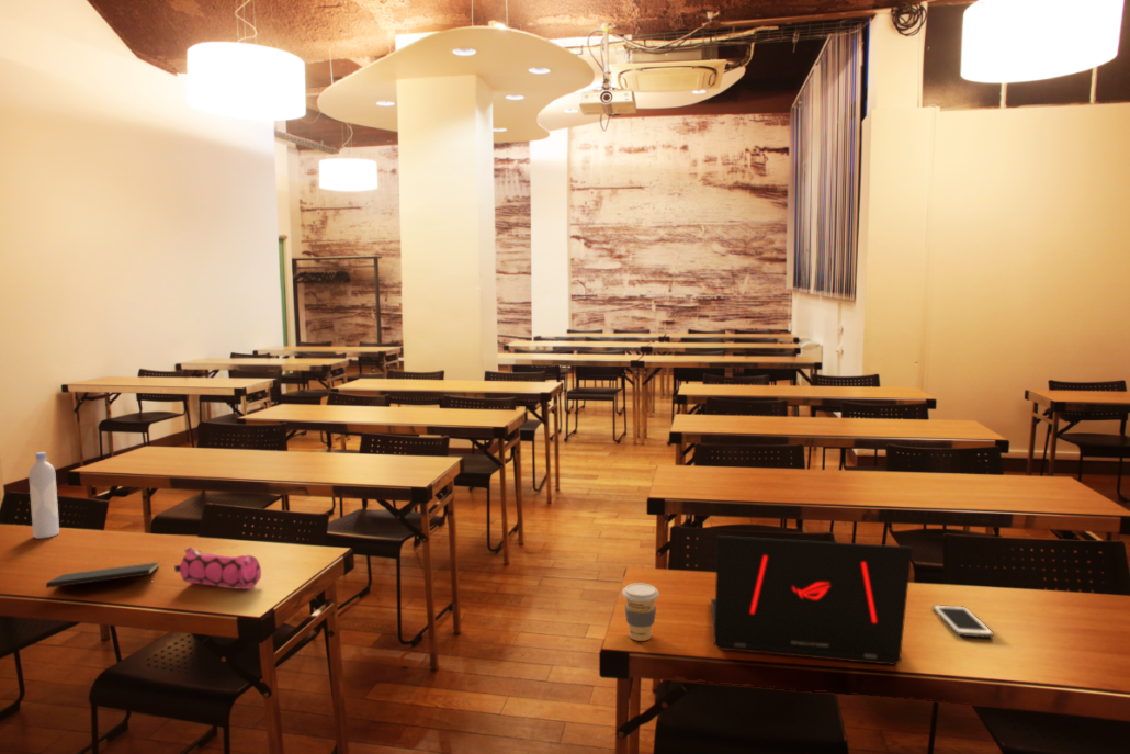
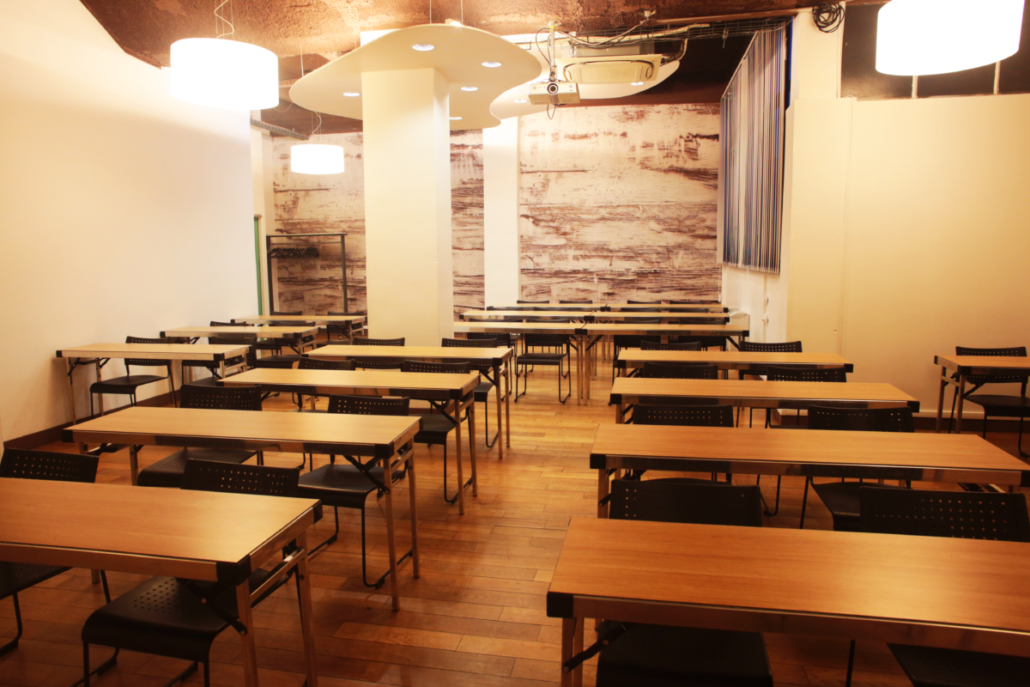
- laptop (800, 578)
- coffee cup (640, 612)
- bottle (43, 494)
- notepad (106, 574)
- cell phone (961, 620)
- pencil case (219, 567)
